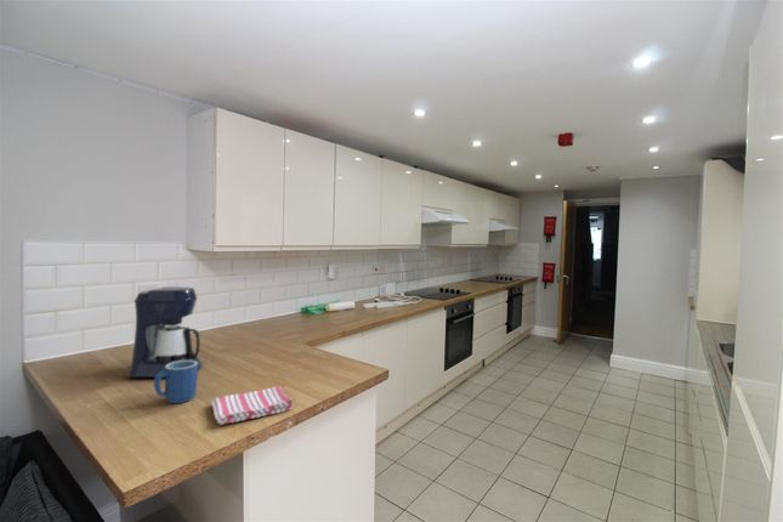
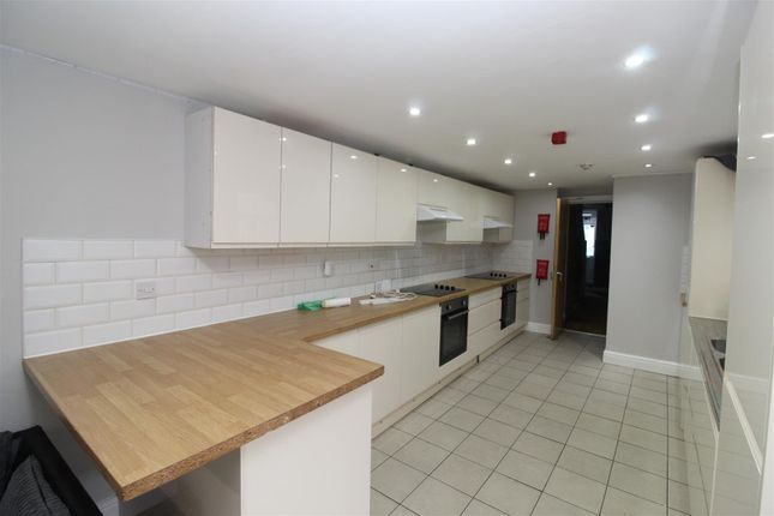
- dish towel (251, 402)
- coffee maker (166, 328)
- mug (177, 382)
